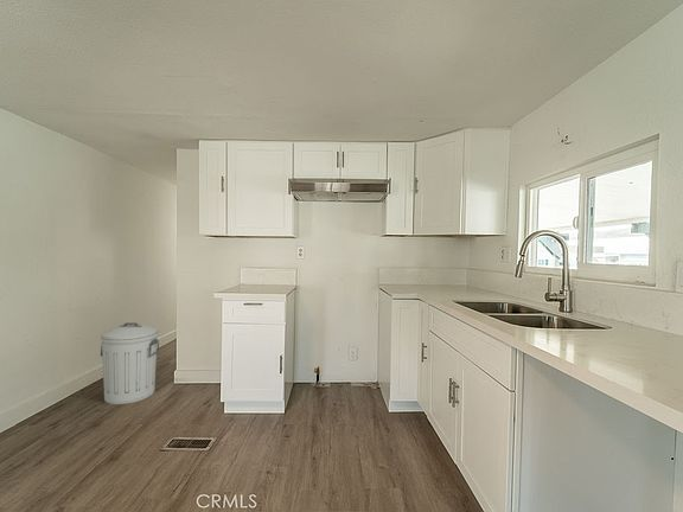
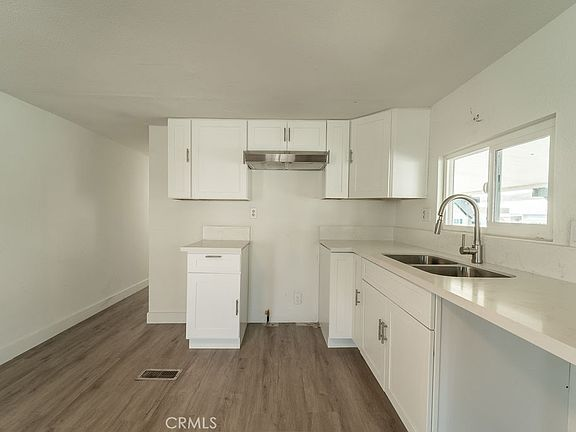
- trash can (130, 358)
